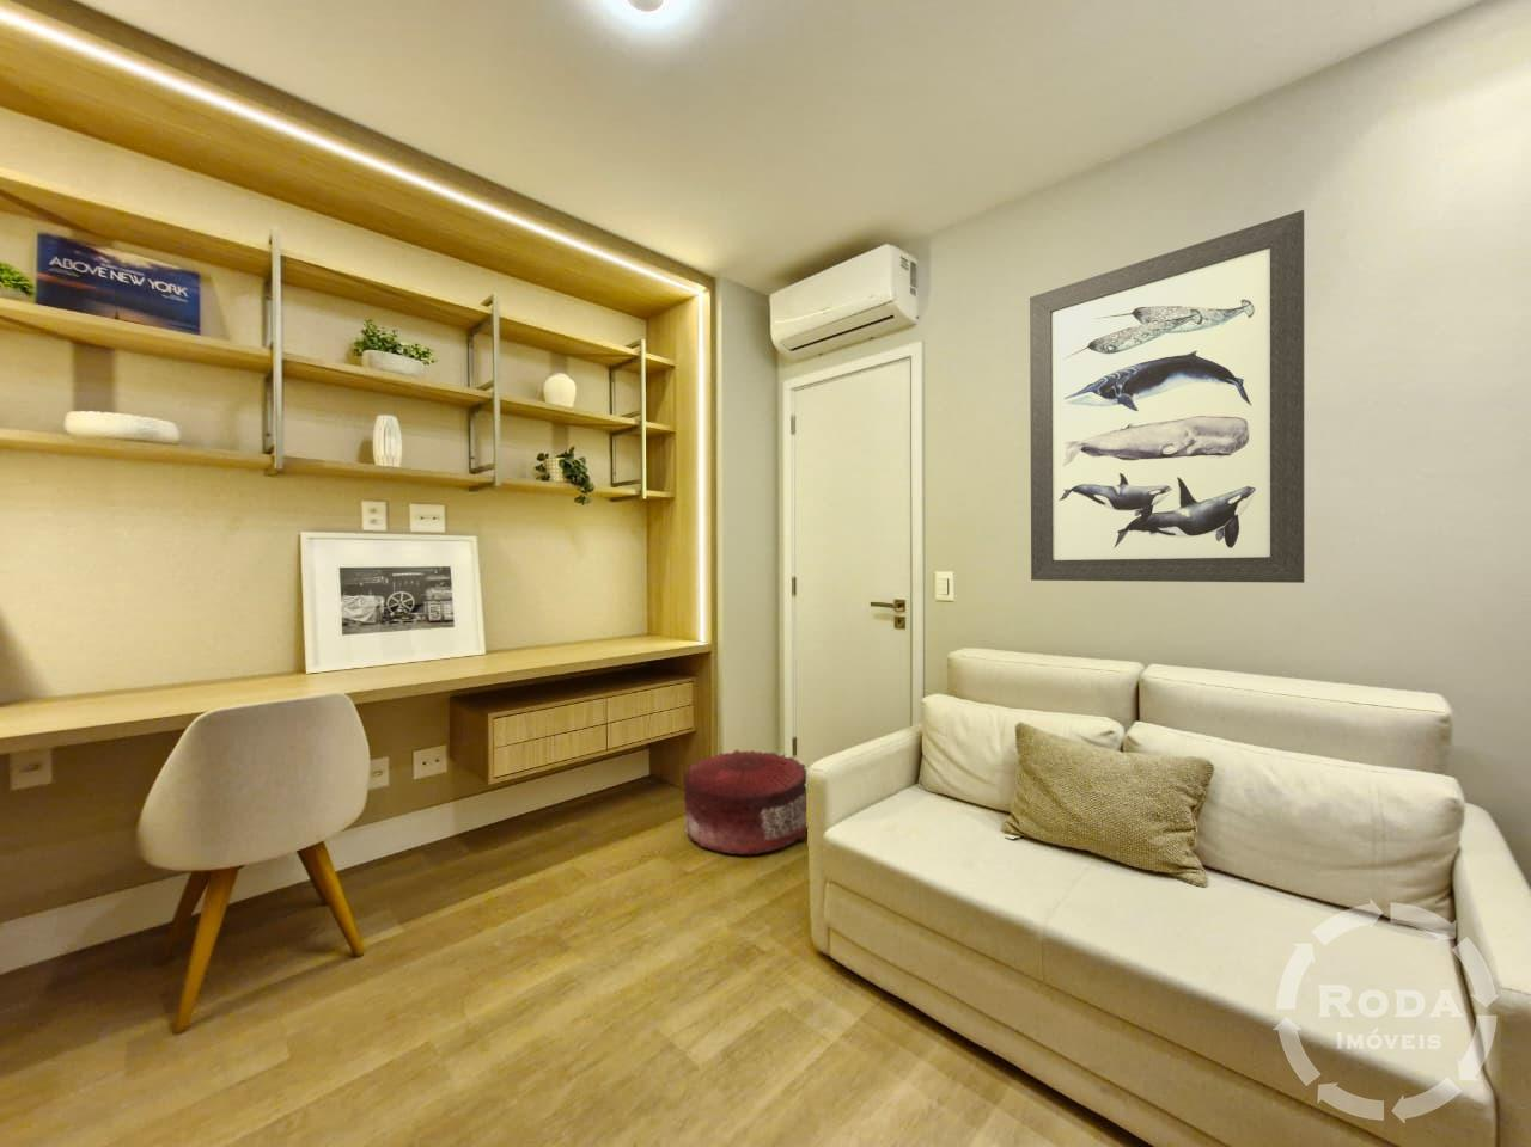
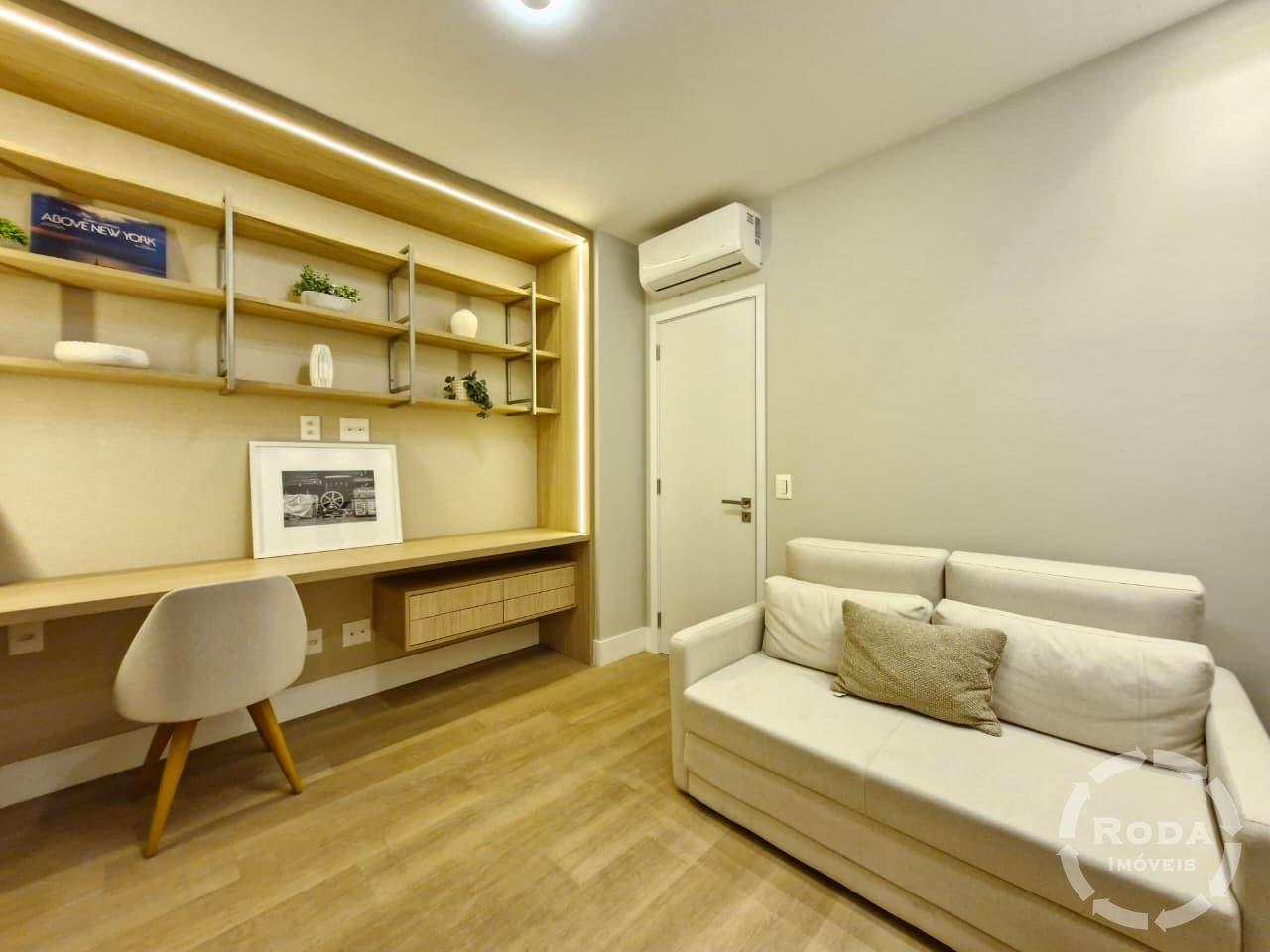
- wall art (1148, 420)
- pouf (746, 793)
